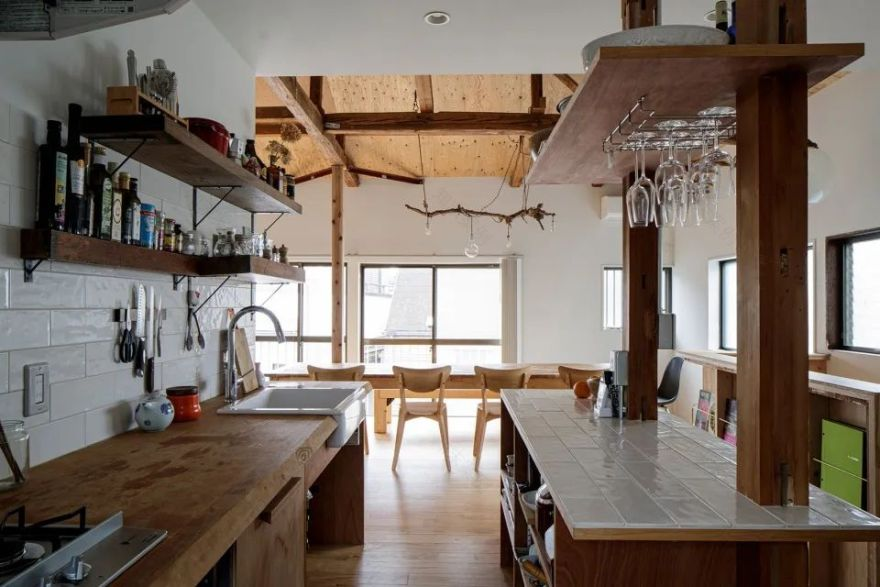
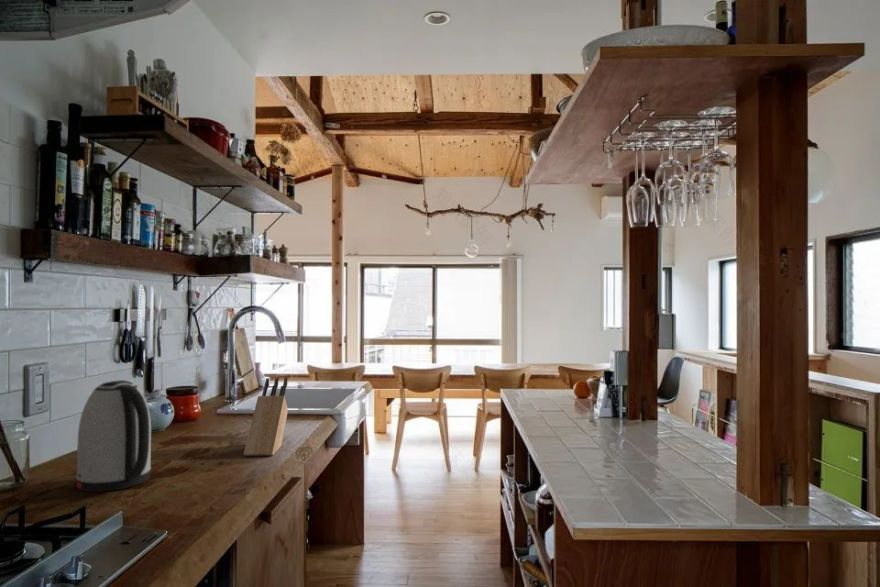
+ kettle (121, 432)
+ knife block (268, 413)
